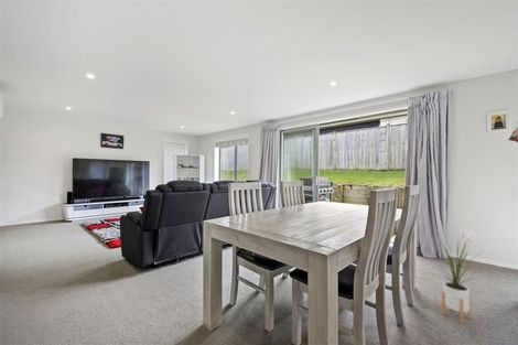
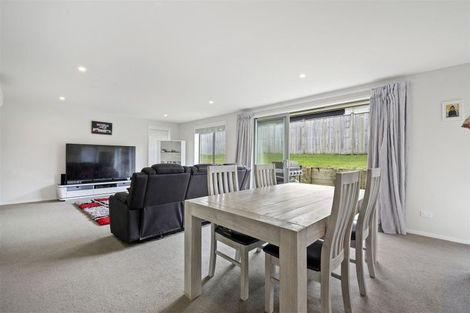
- house plant (454, 276)
